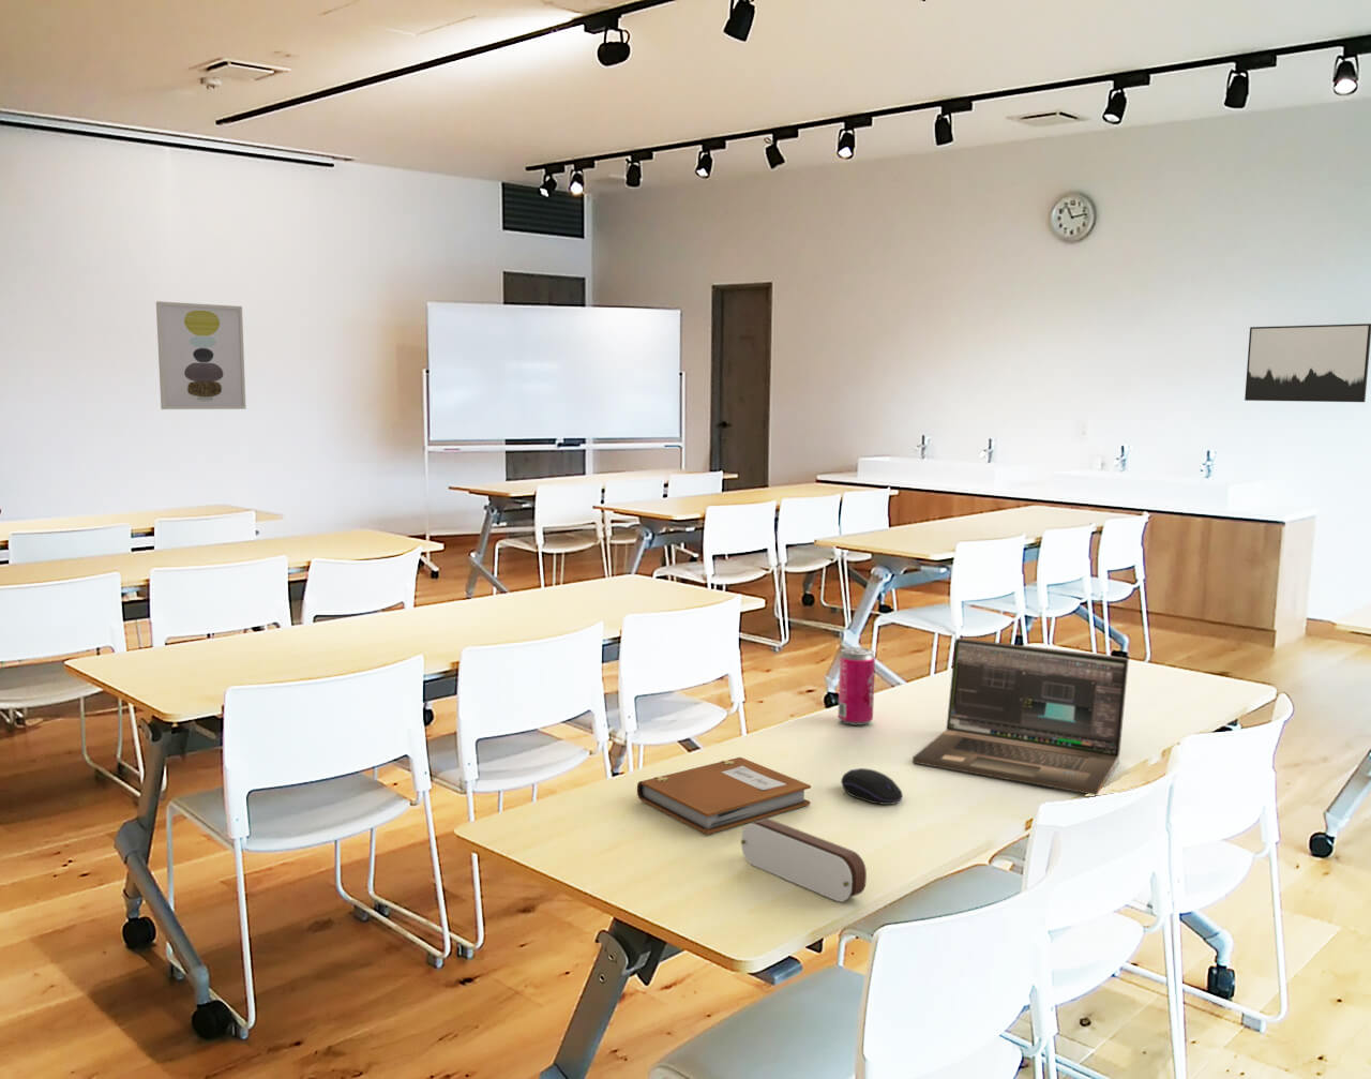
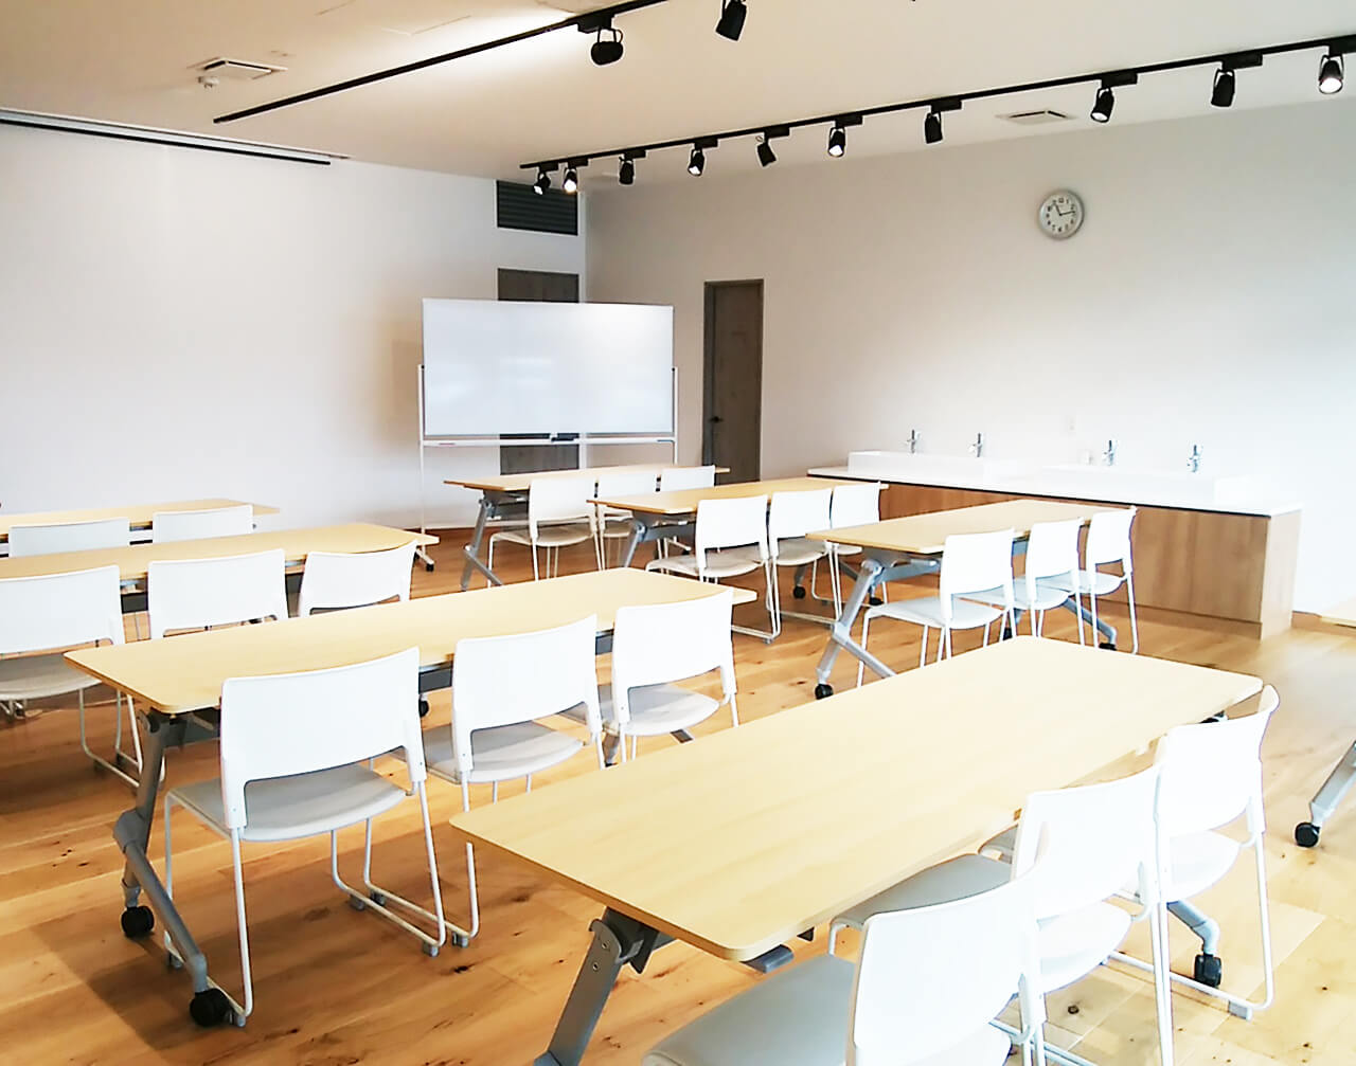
- laptop (1020, 709)
- notebook (726, 791)
- wall art (1305, 363)
- wall art (203, 356)
- pencil case (800, 859)
- computer mouse (871, 783)
- beverage can (856, 686)
